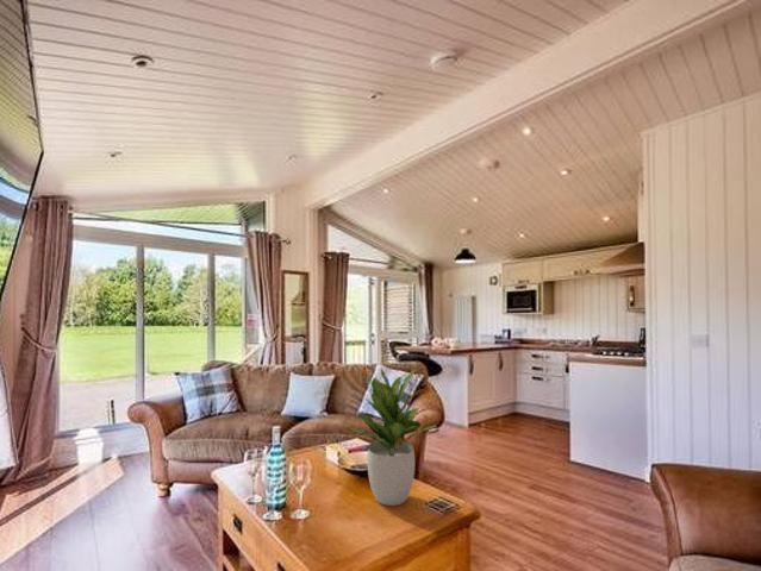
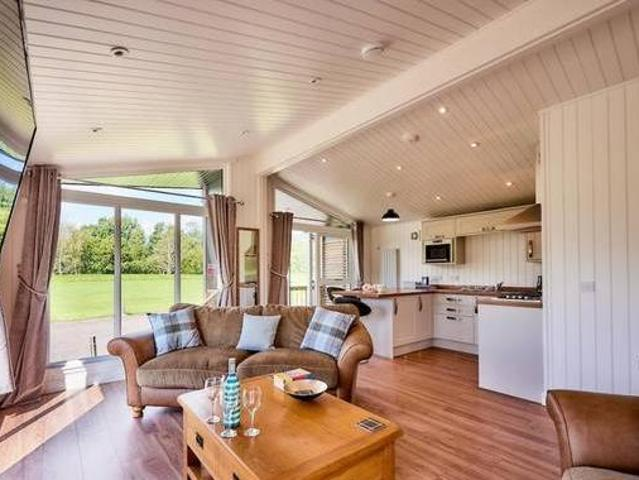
- potted plant (393, 431)
